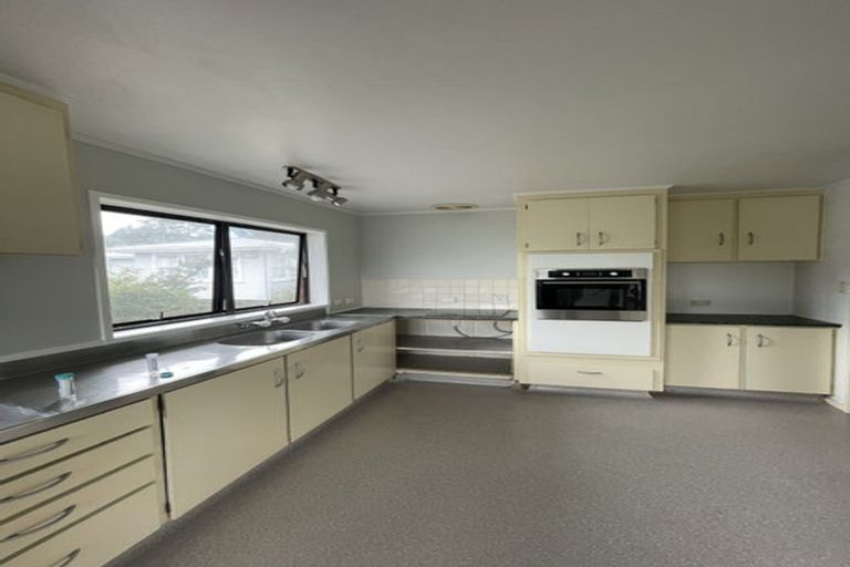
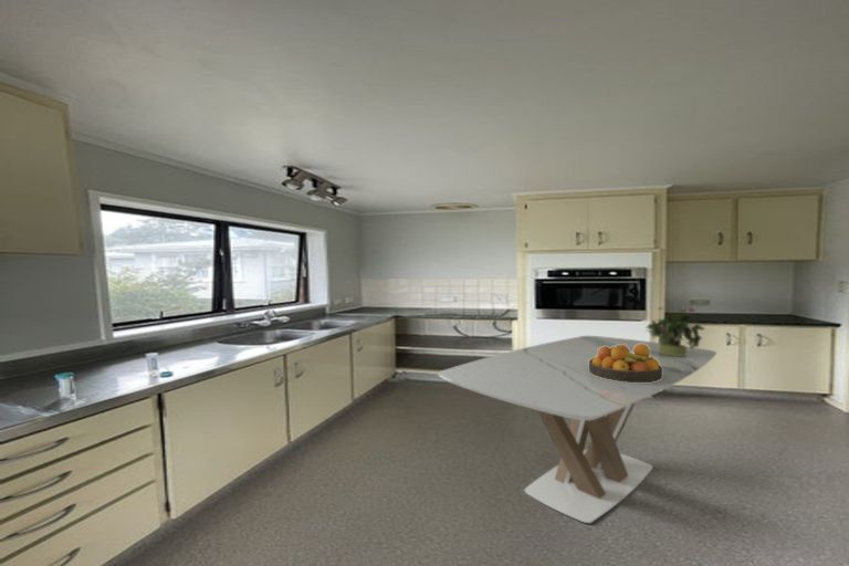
+ dining table (588, 420)
+ potted plant (672, 329)
+ fruit bowl (623, 358)
